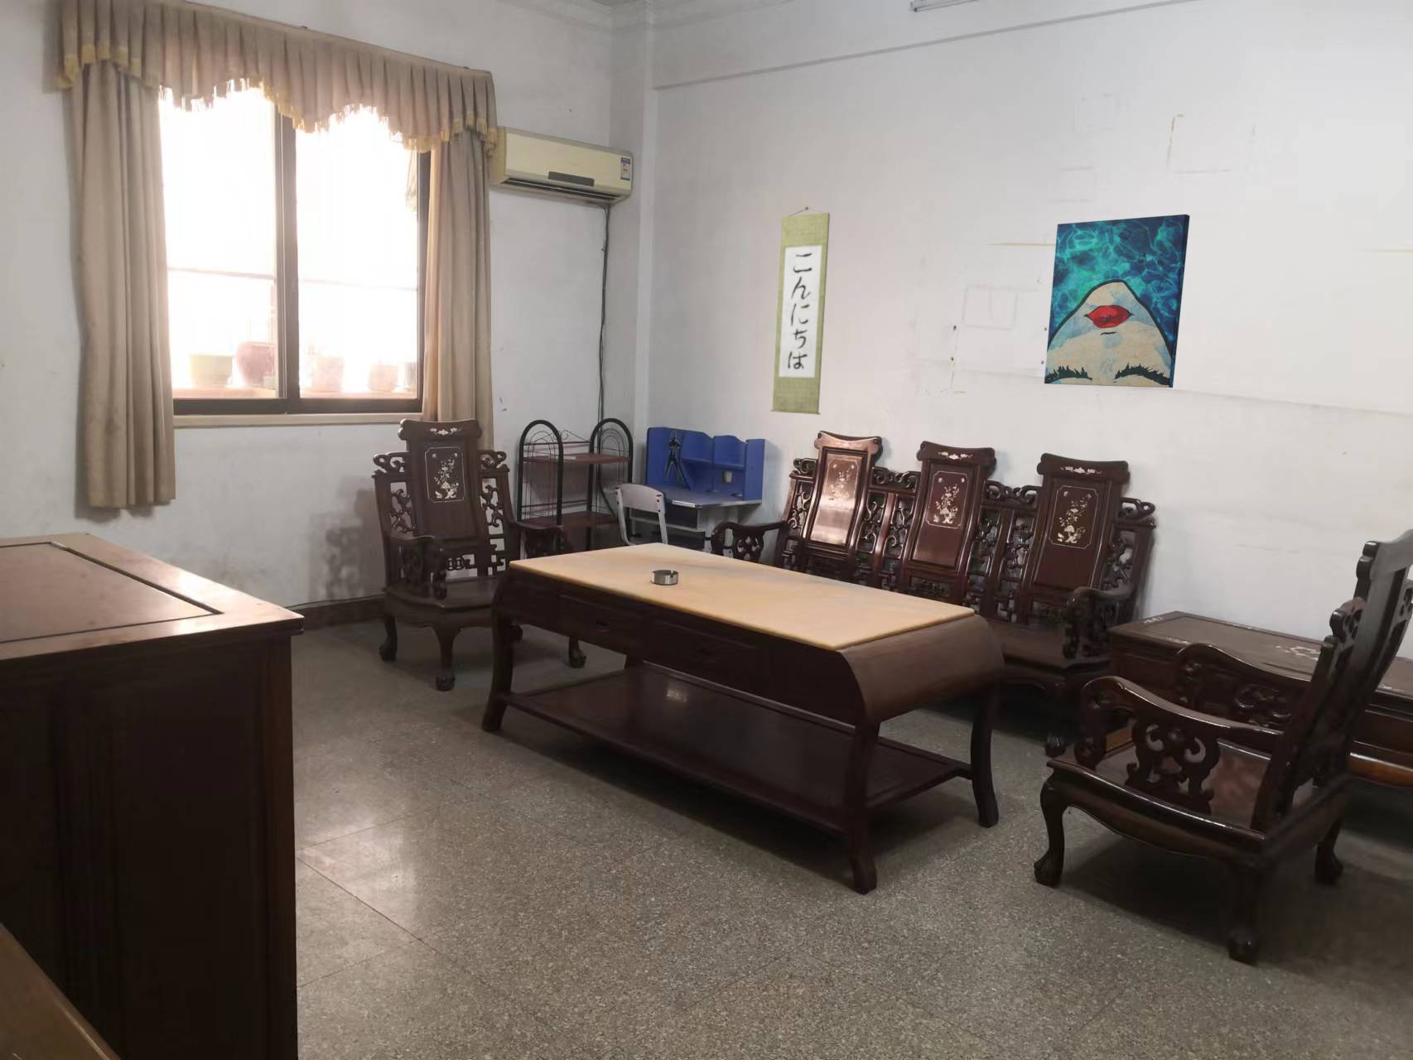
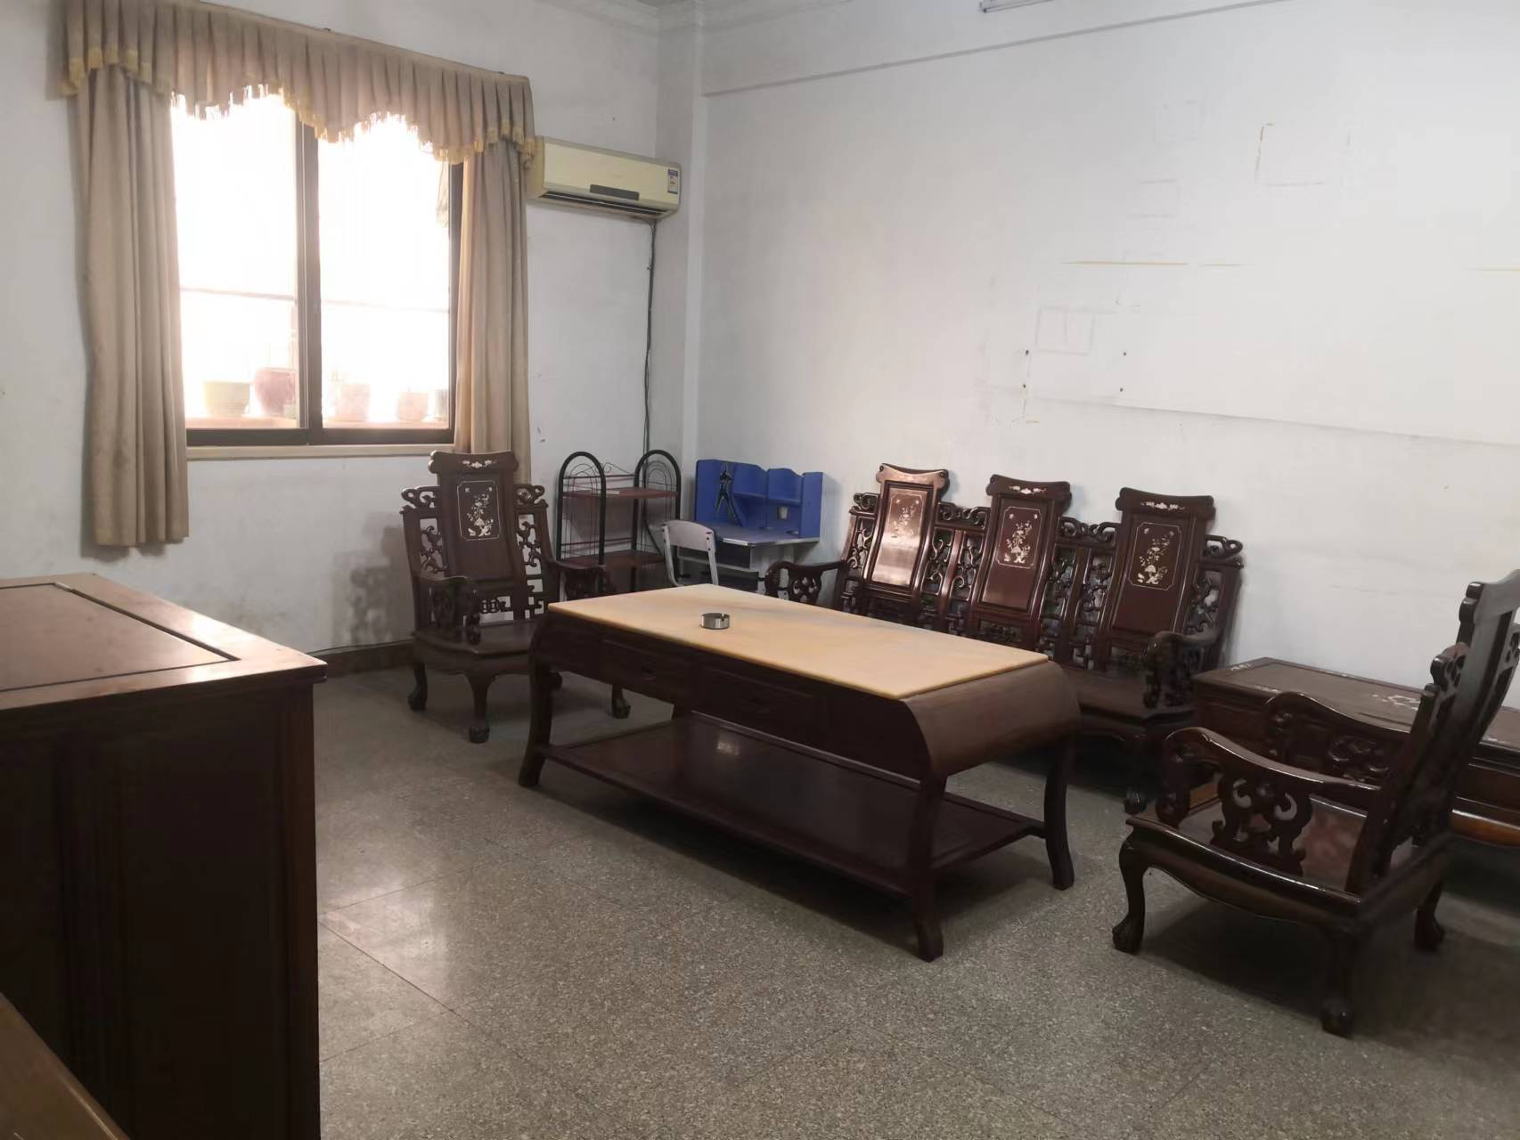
- wall art (1113, 303)
- wall scroll (801, 311)
